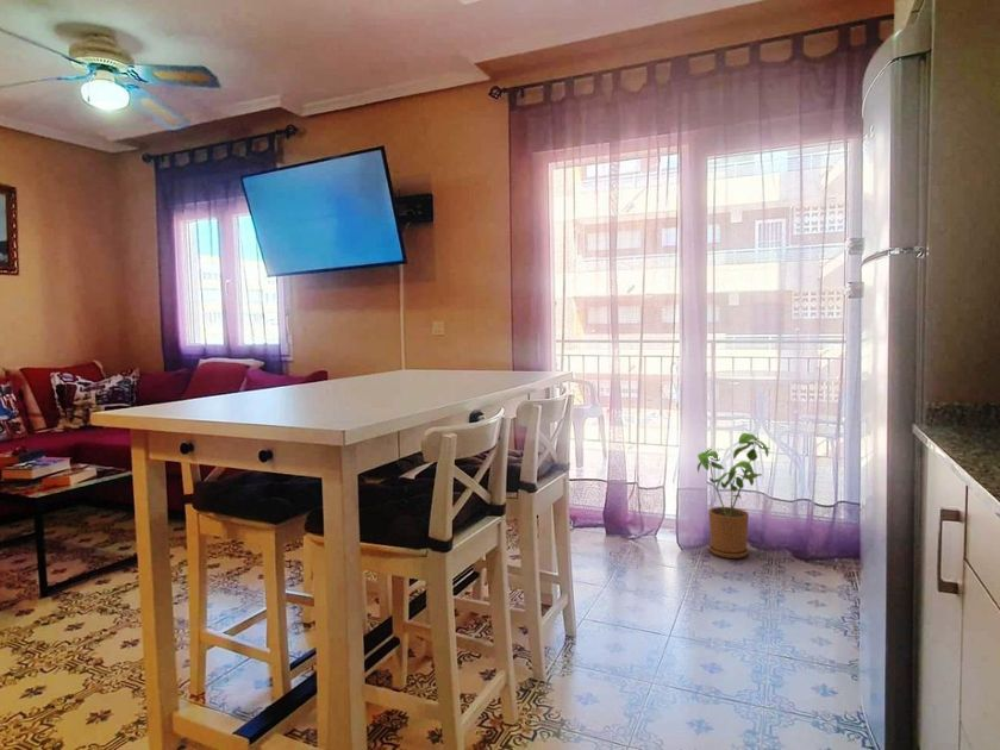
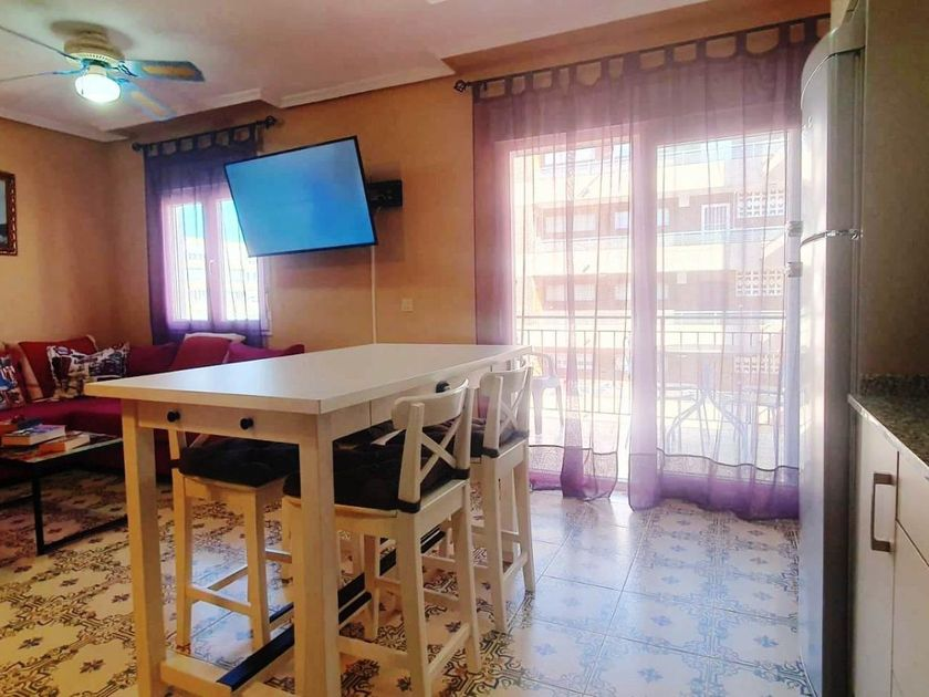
- house plant (731, 494)
